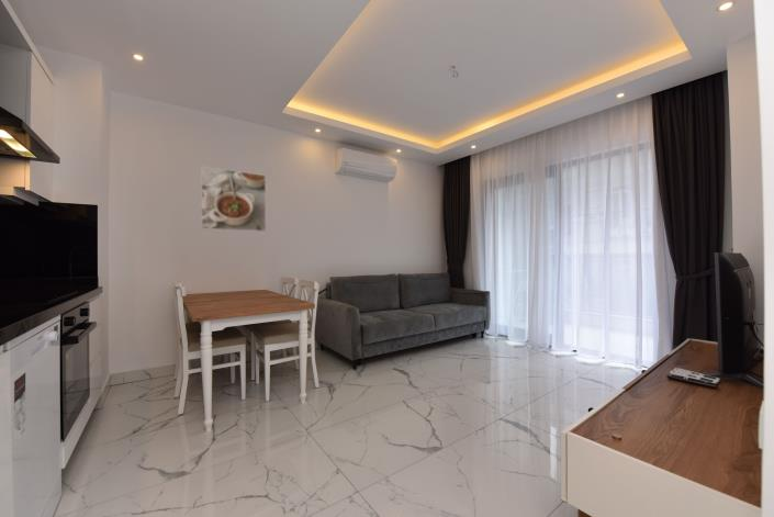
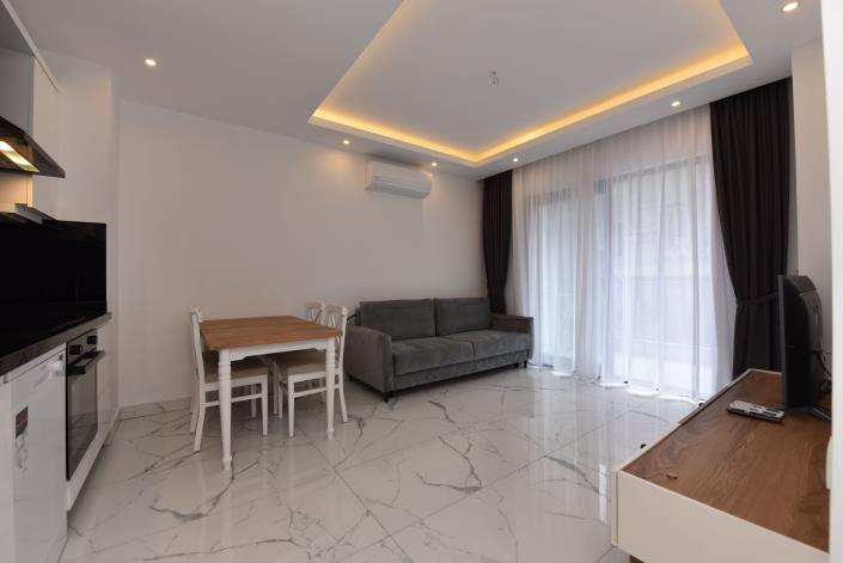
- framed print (235, 200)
